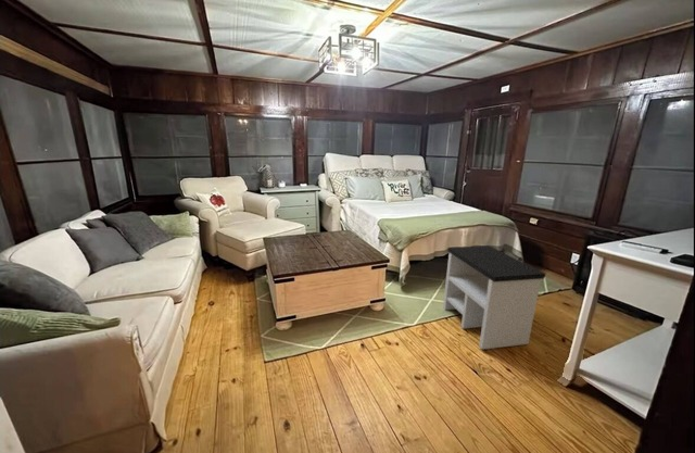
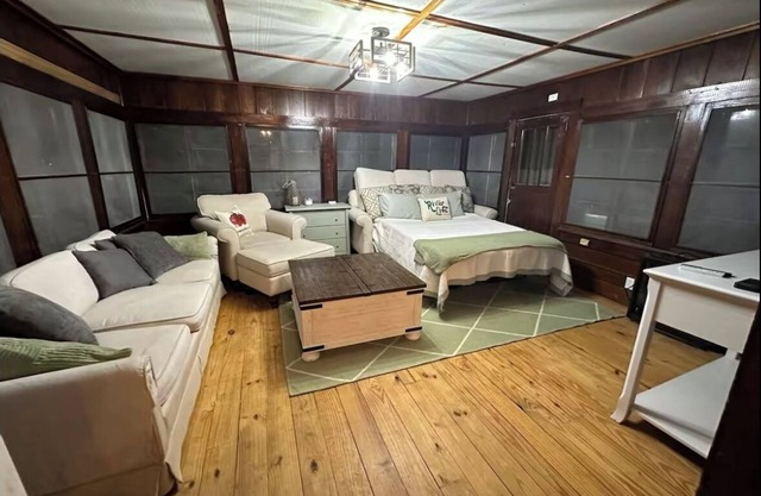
- side table (485, 292)
